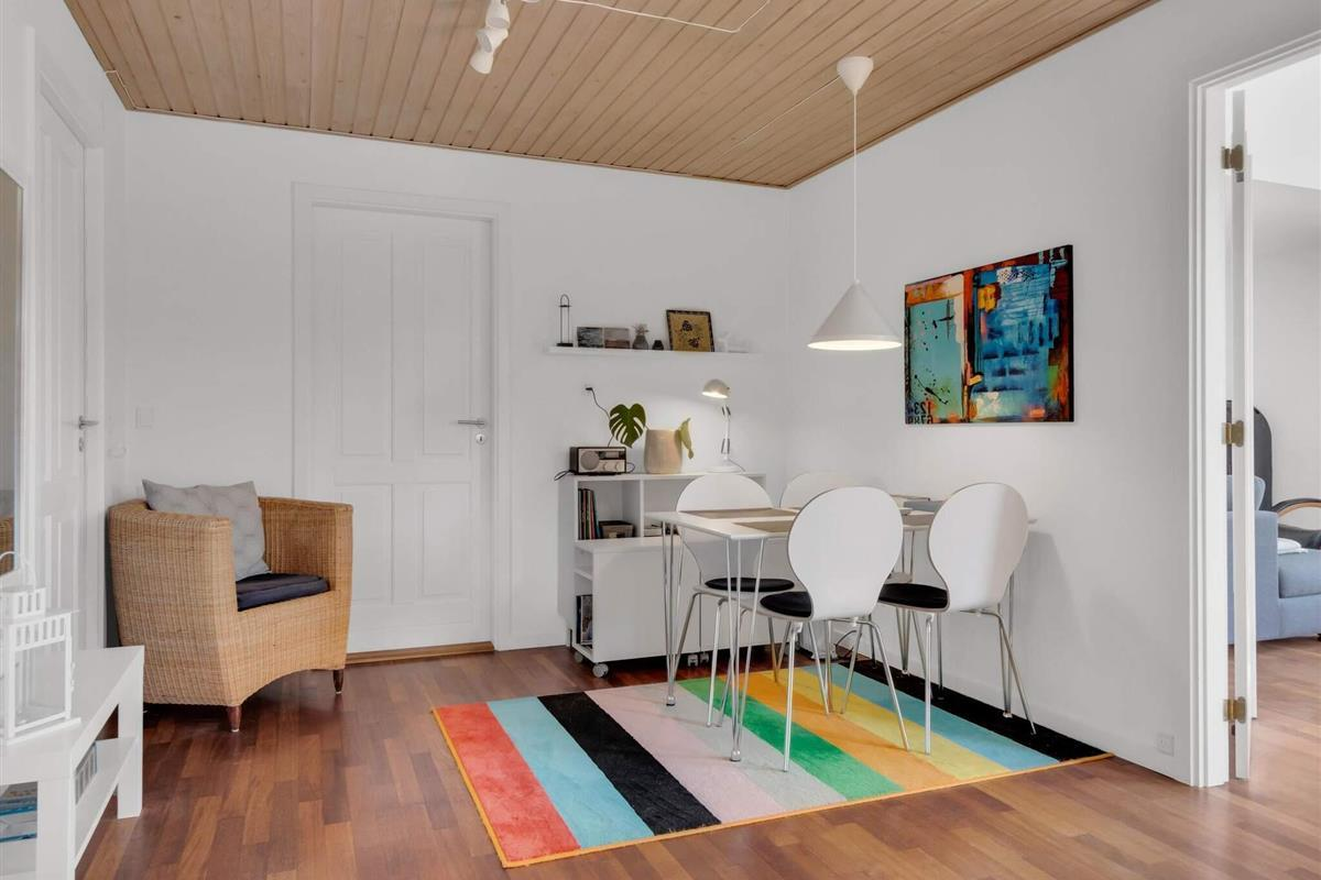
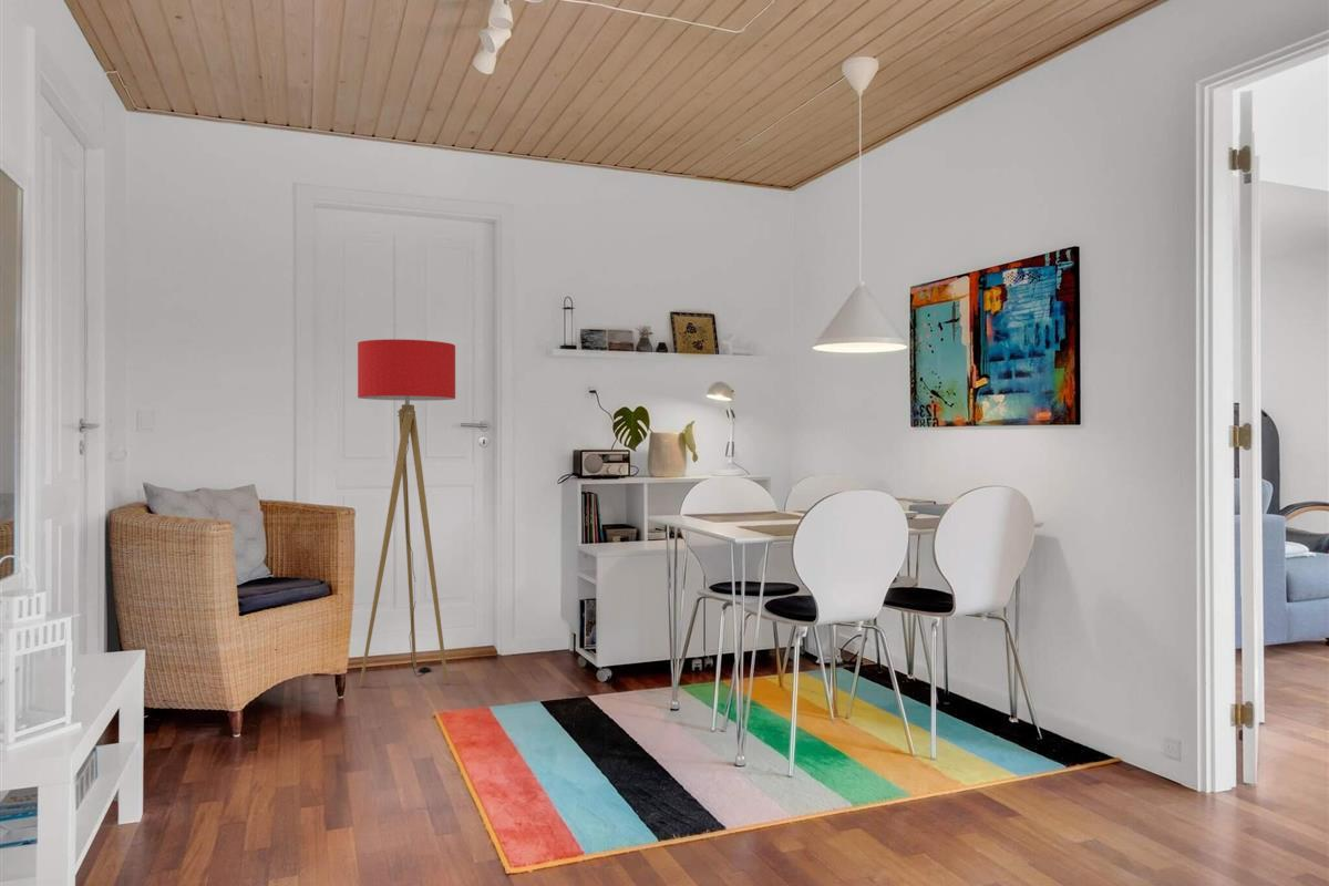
+ floor lamp (406, 512)
